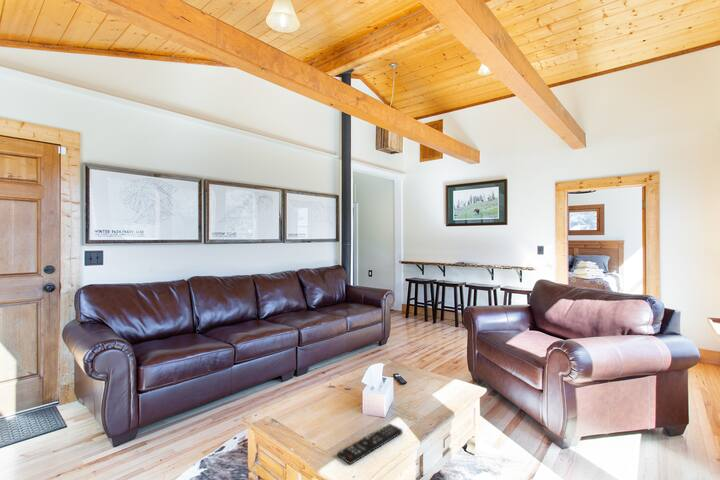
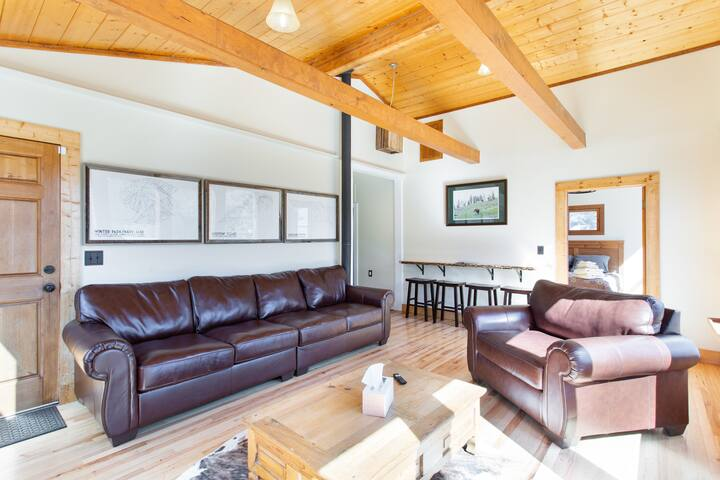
- remote control (371, 441)
